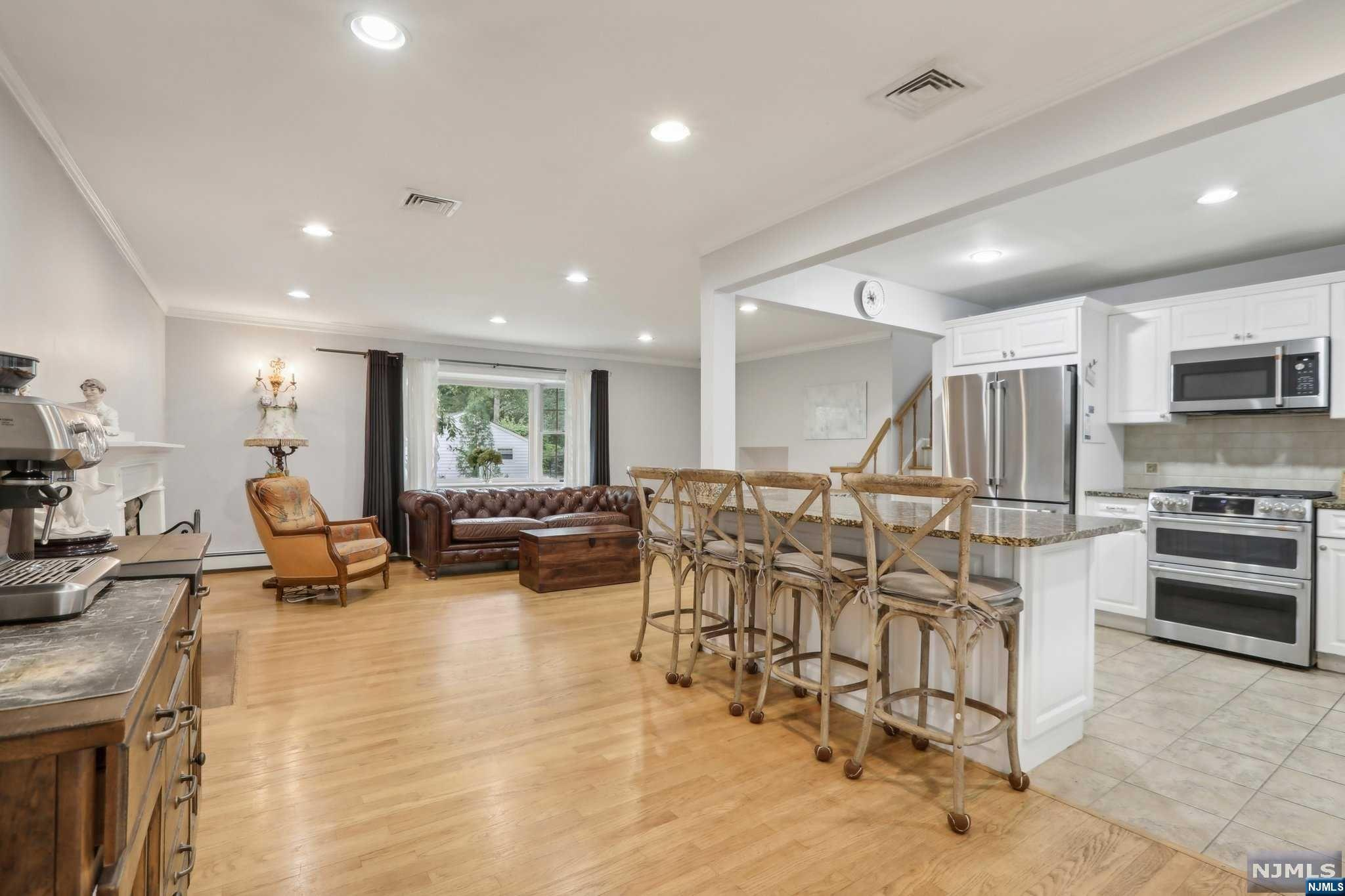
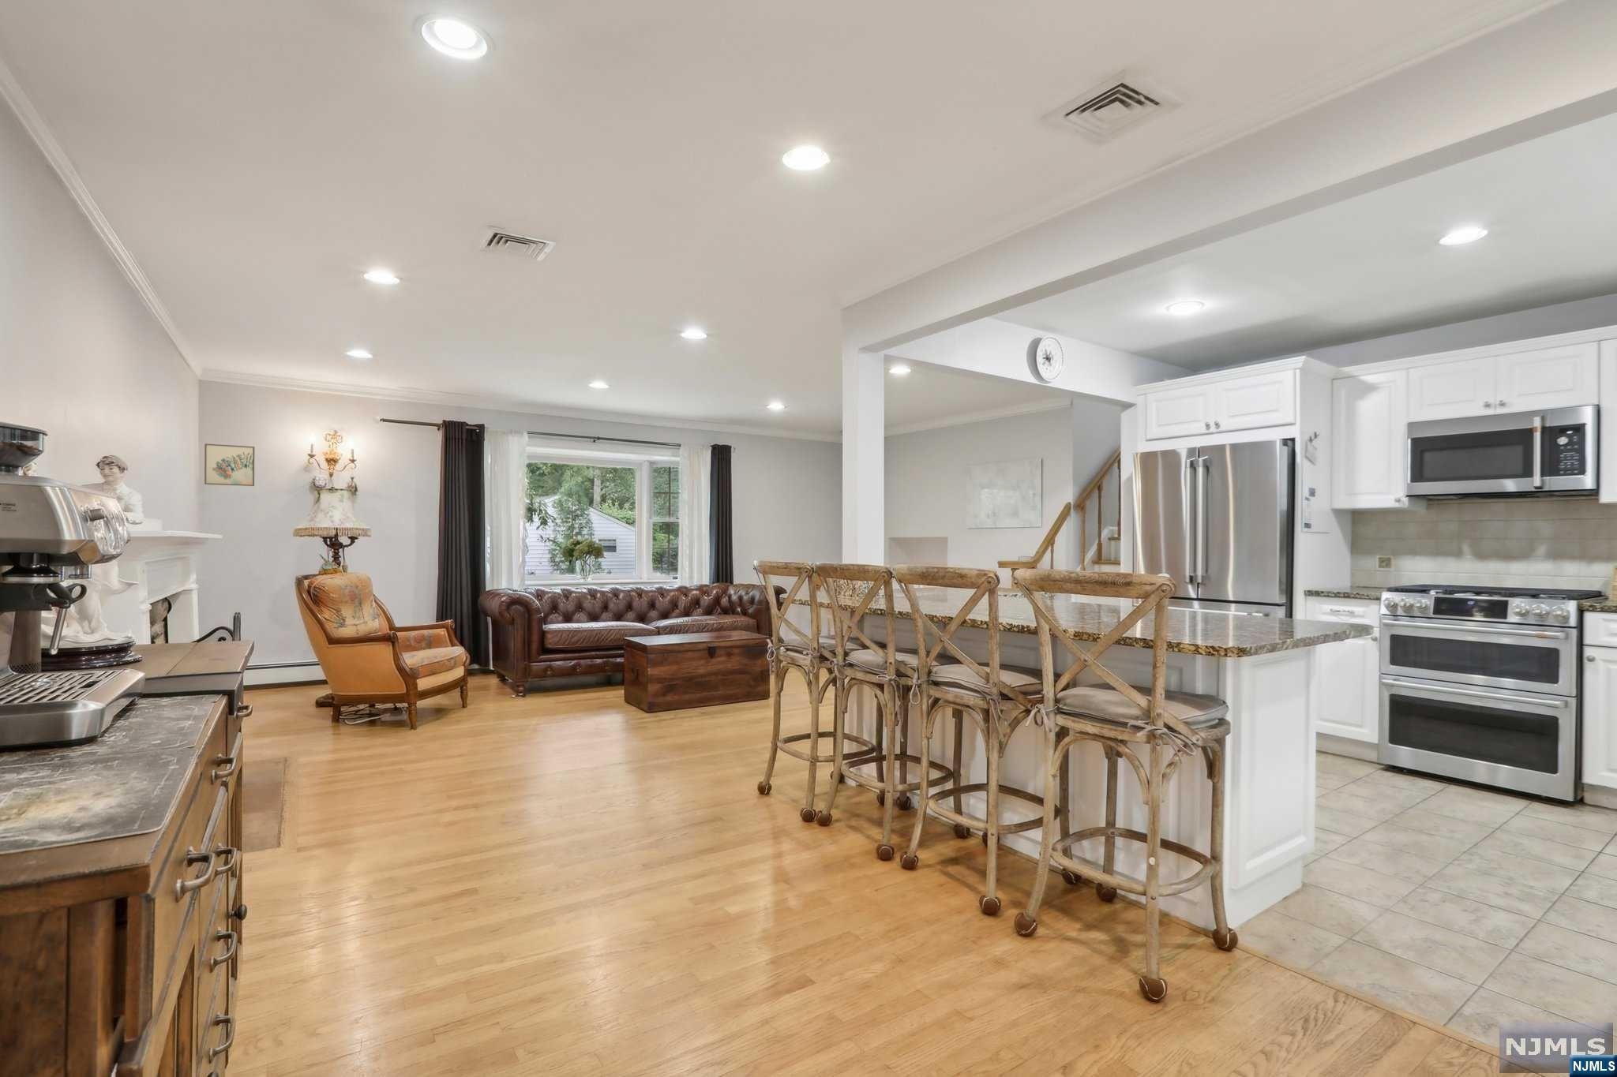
+ wall art (230, 465)
